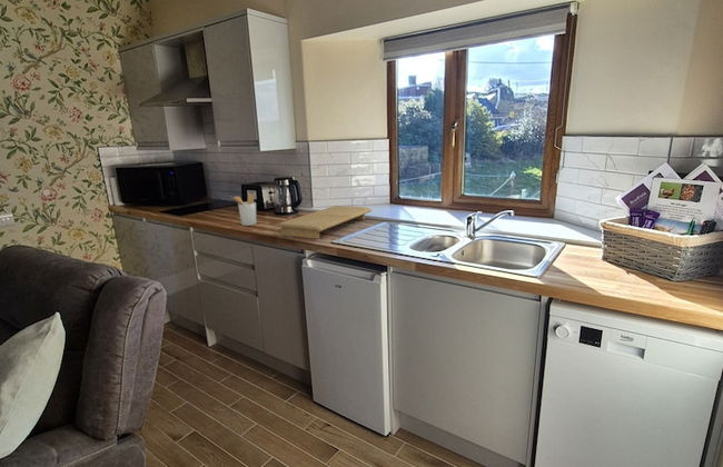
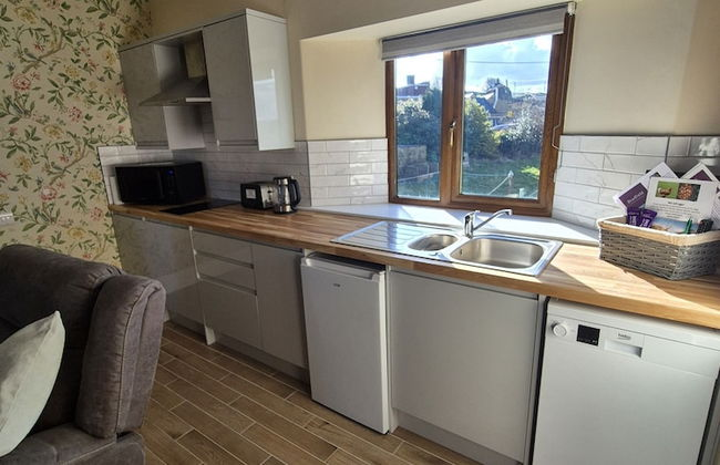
- utensil holder (244, 209)
- cutting board (327, 220)
